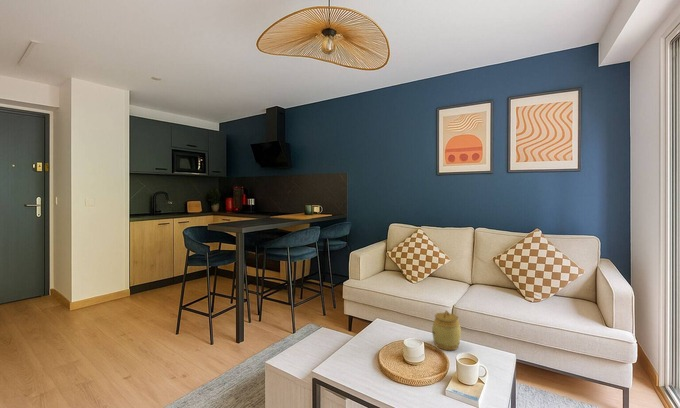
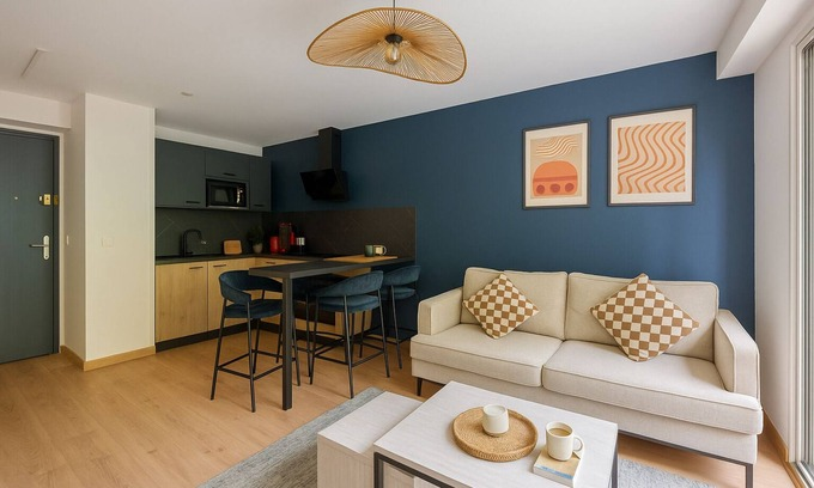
- jar (446, 327)
